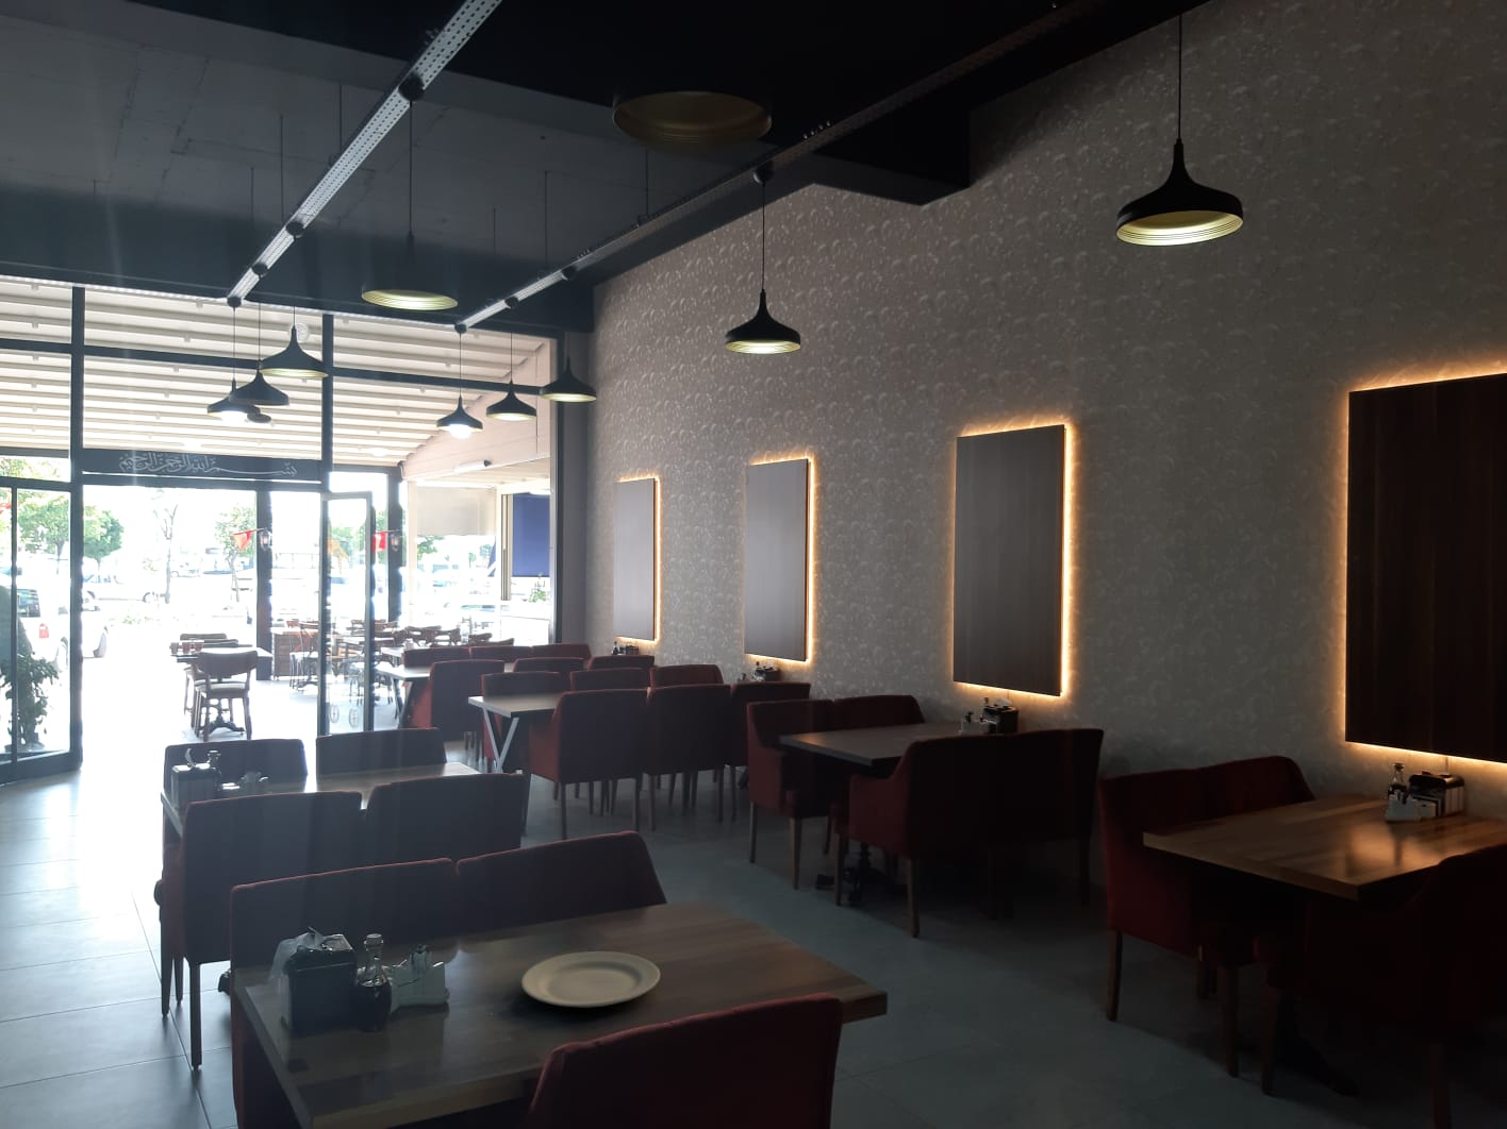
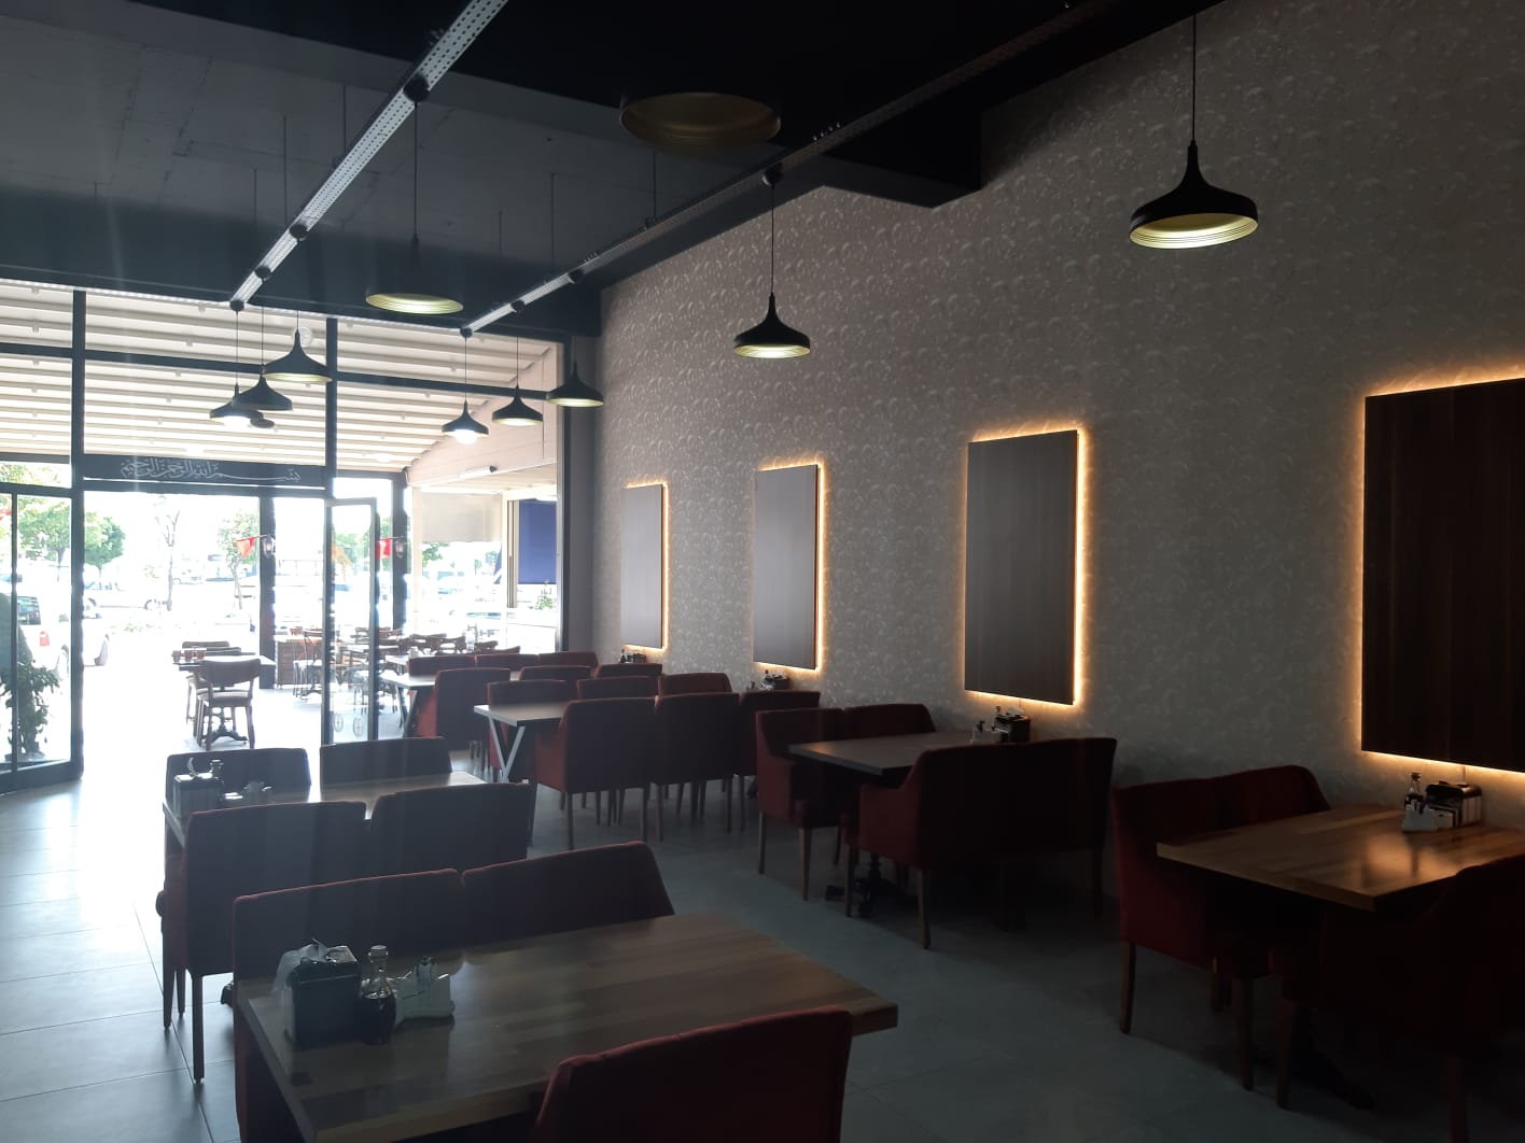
- chinaware (591, 982)
